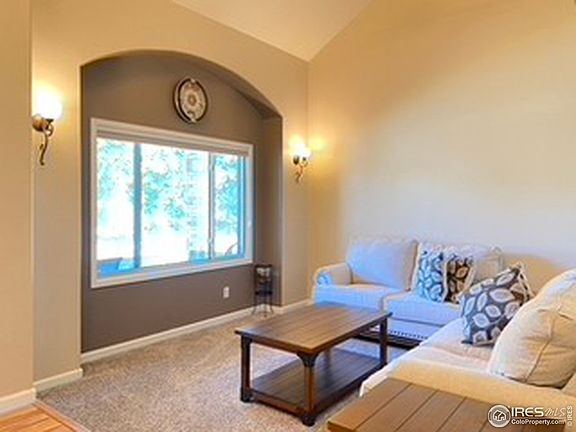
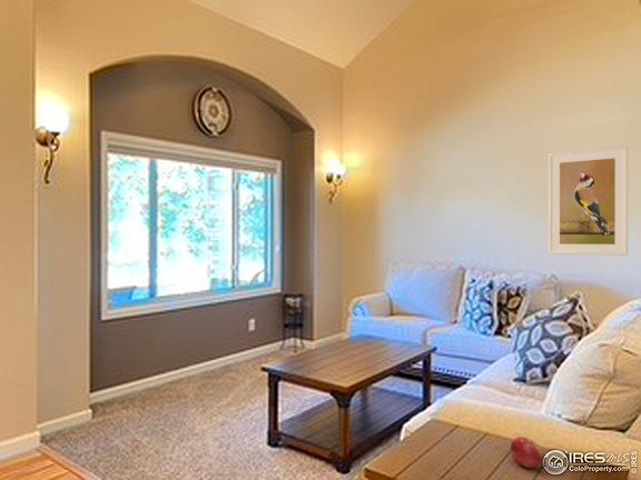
+ fruit (525, 450)
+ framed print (586, 202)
